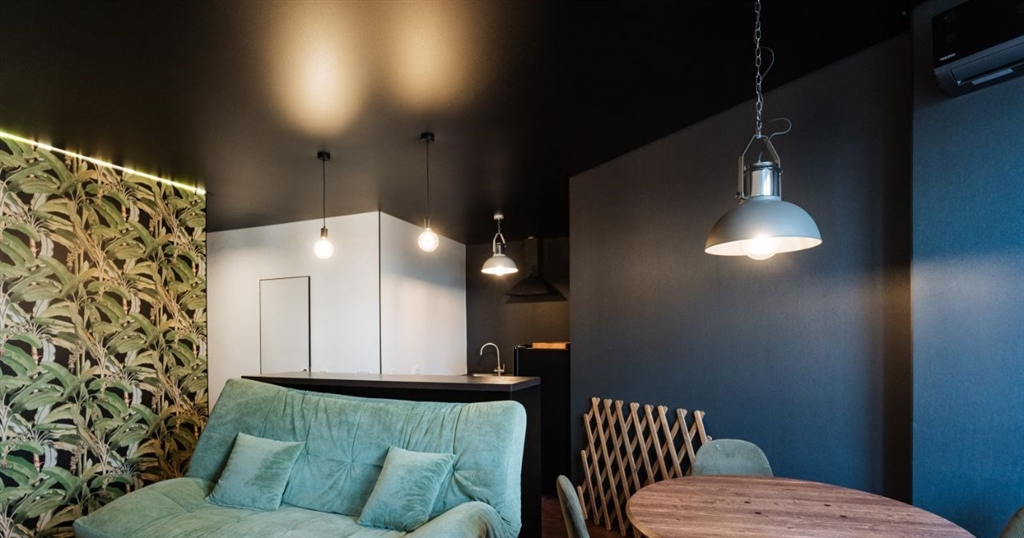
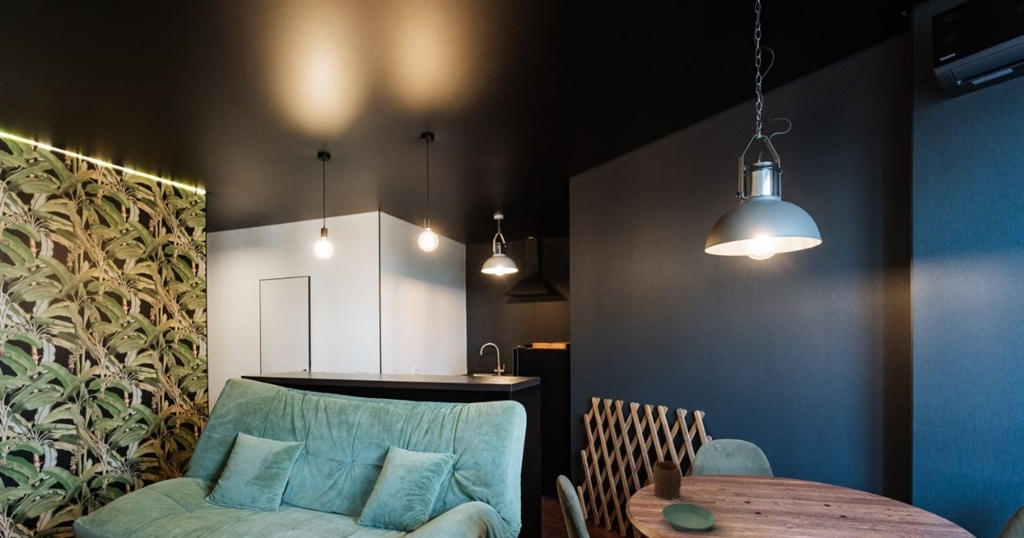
+ saucer (688, 519)
+ cup (667, 480)
